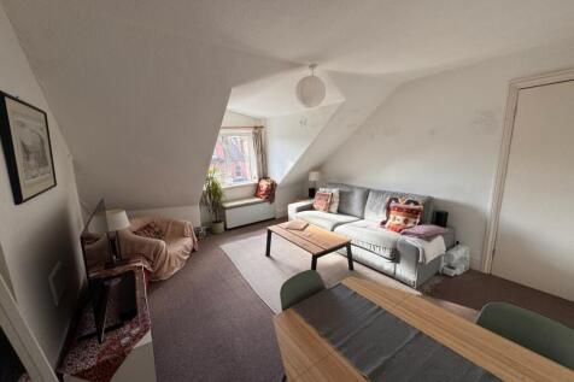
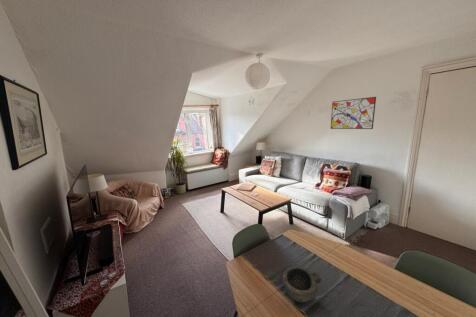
+ wall art (351, 114)
+ bowl (302, 286)
